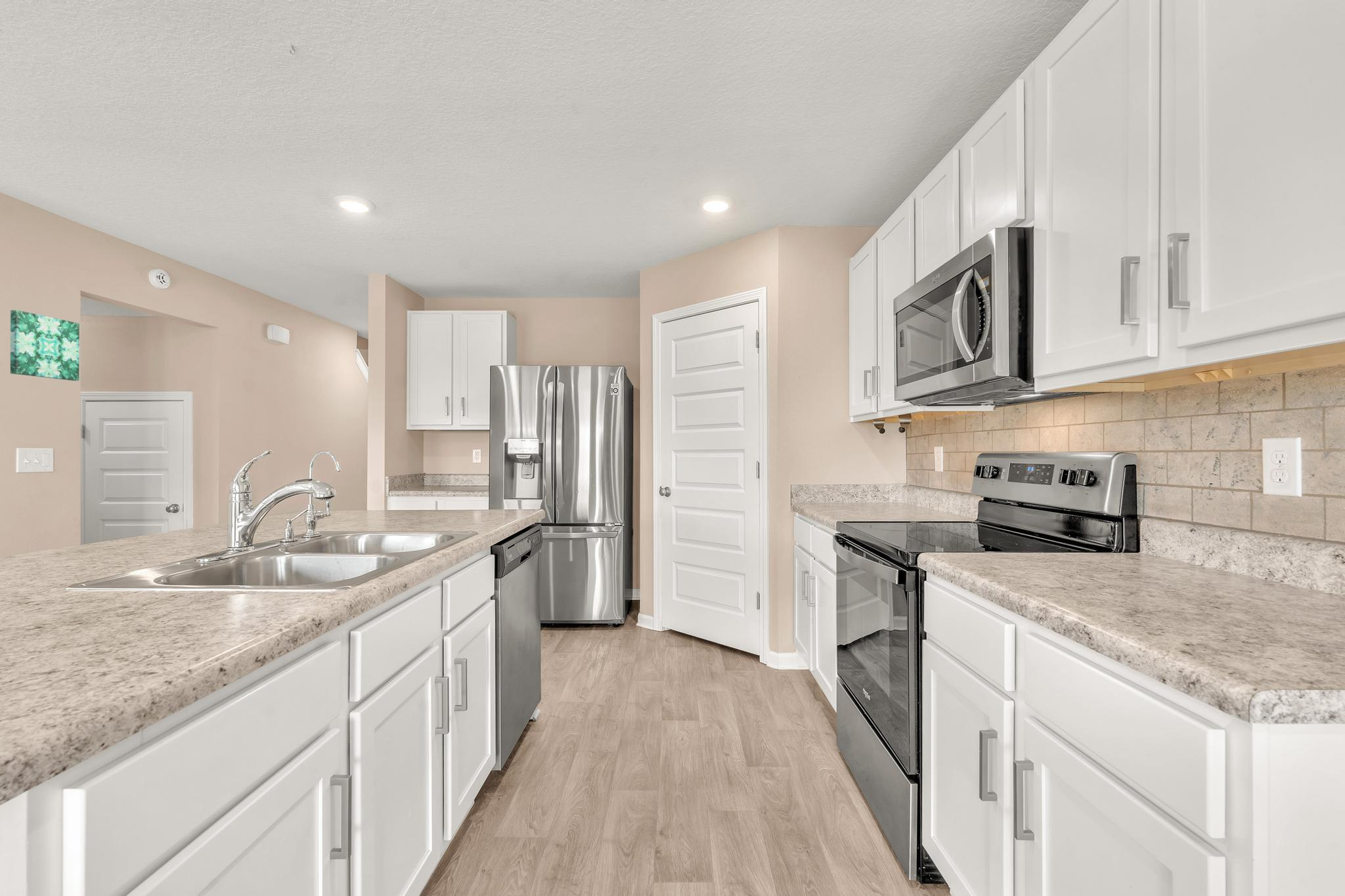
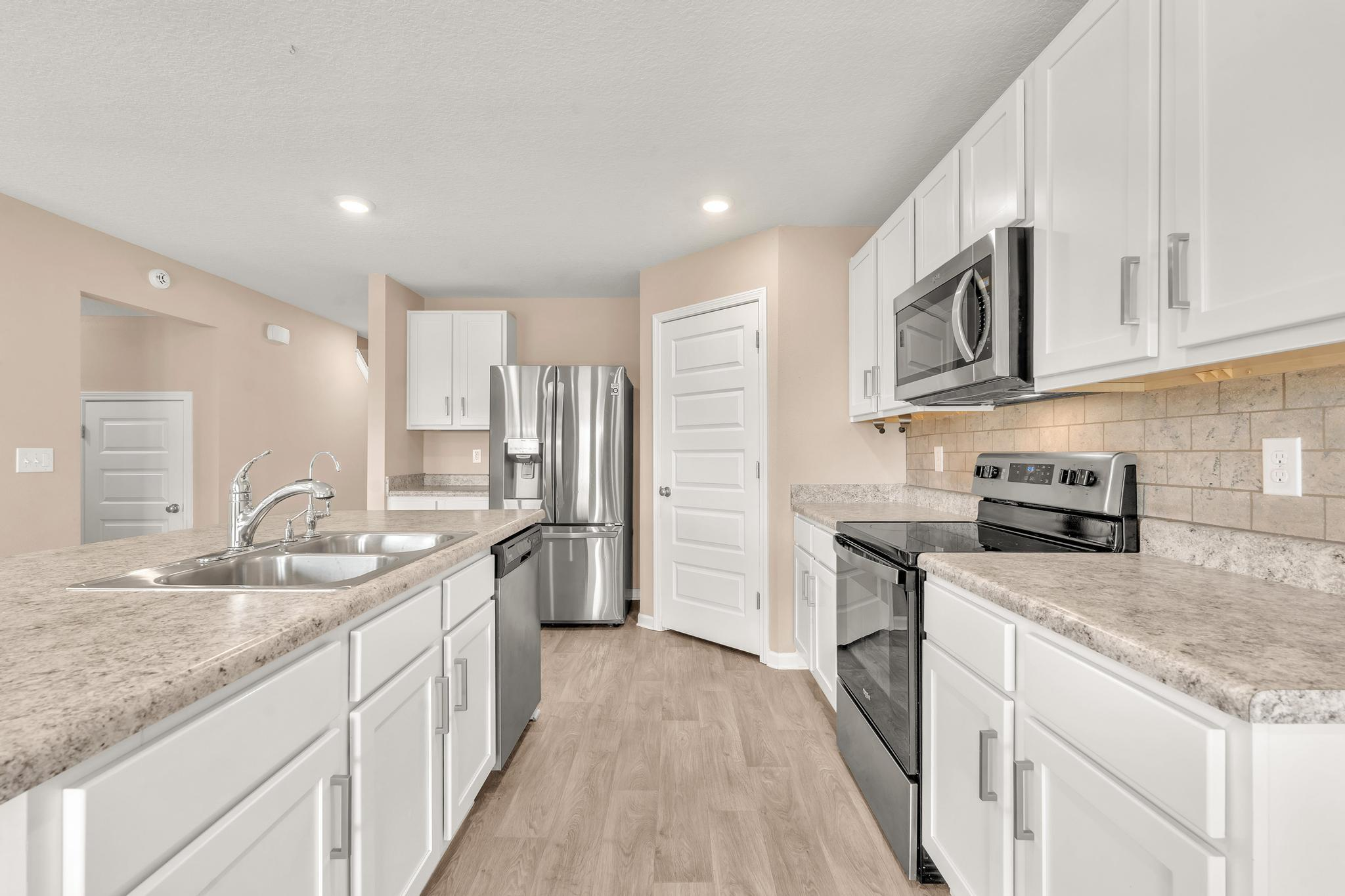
- wall art (46, 347)
